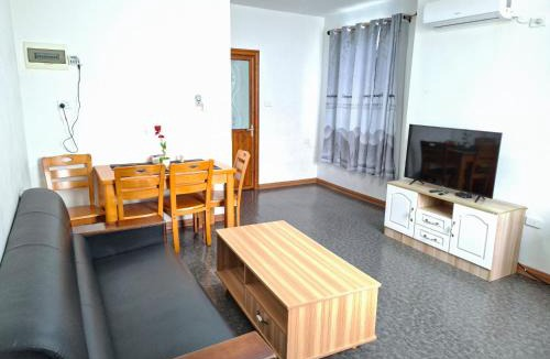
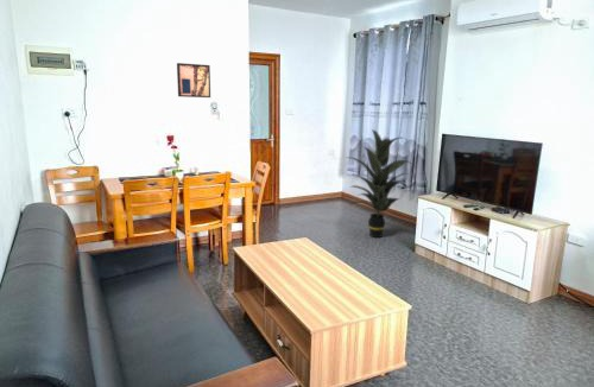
+ indoor plant (378, 183)
+ wall art (194, 81)
